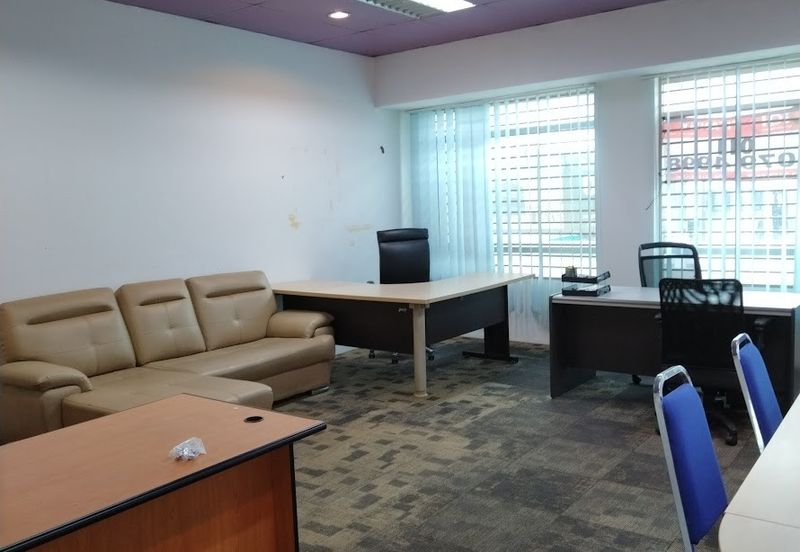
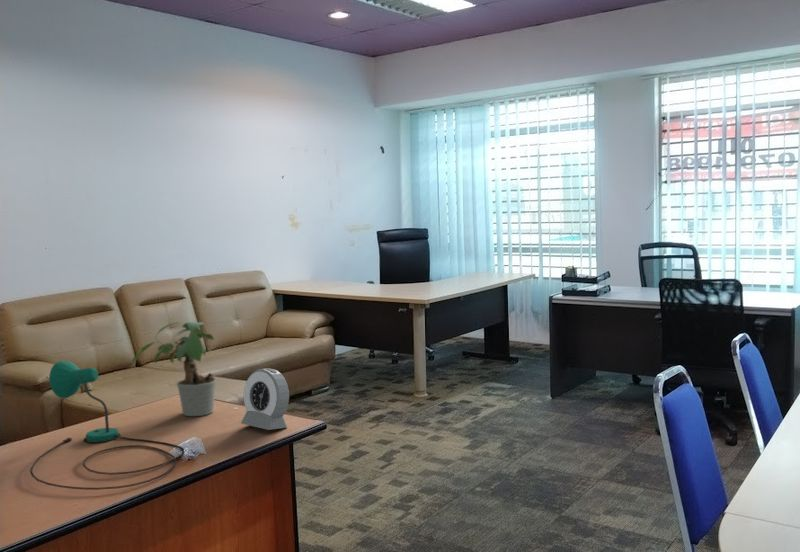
+ alarm clock (264, 398)
+ desk lamp (105, 416)
+ potted plant (184, 366)
